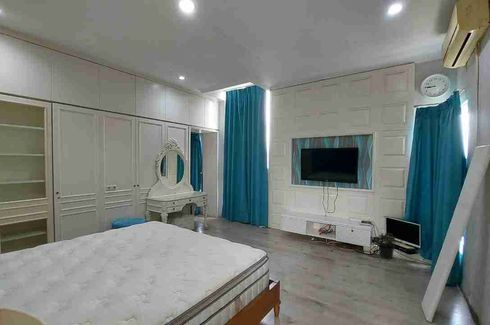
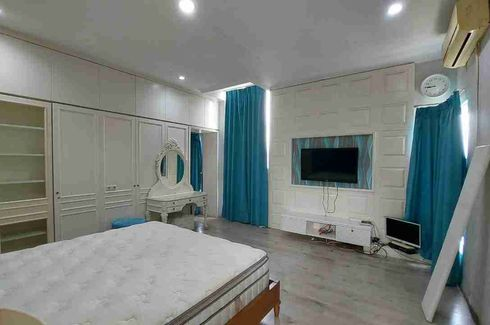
- potted plant (387, 245)
